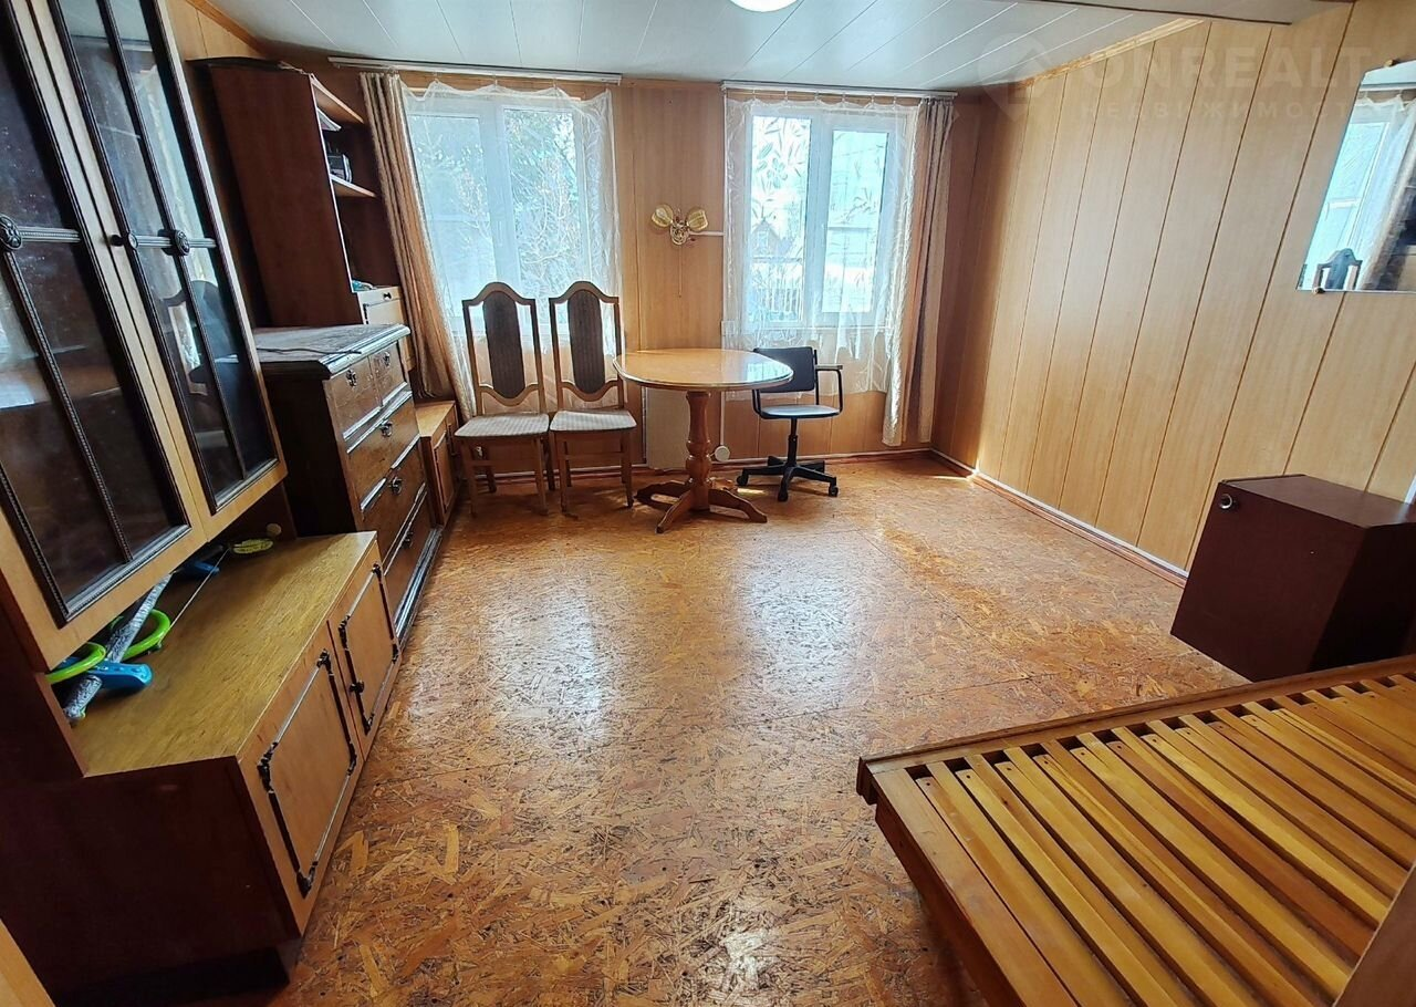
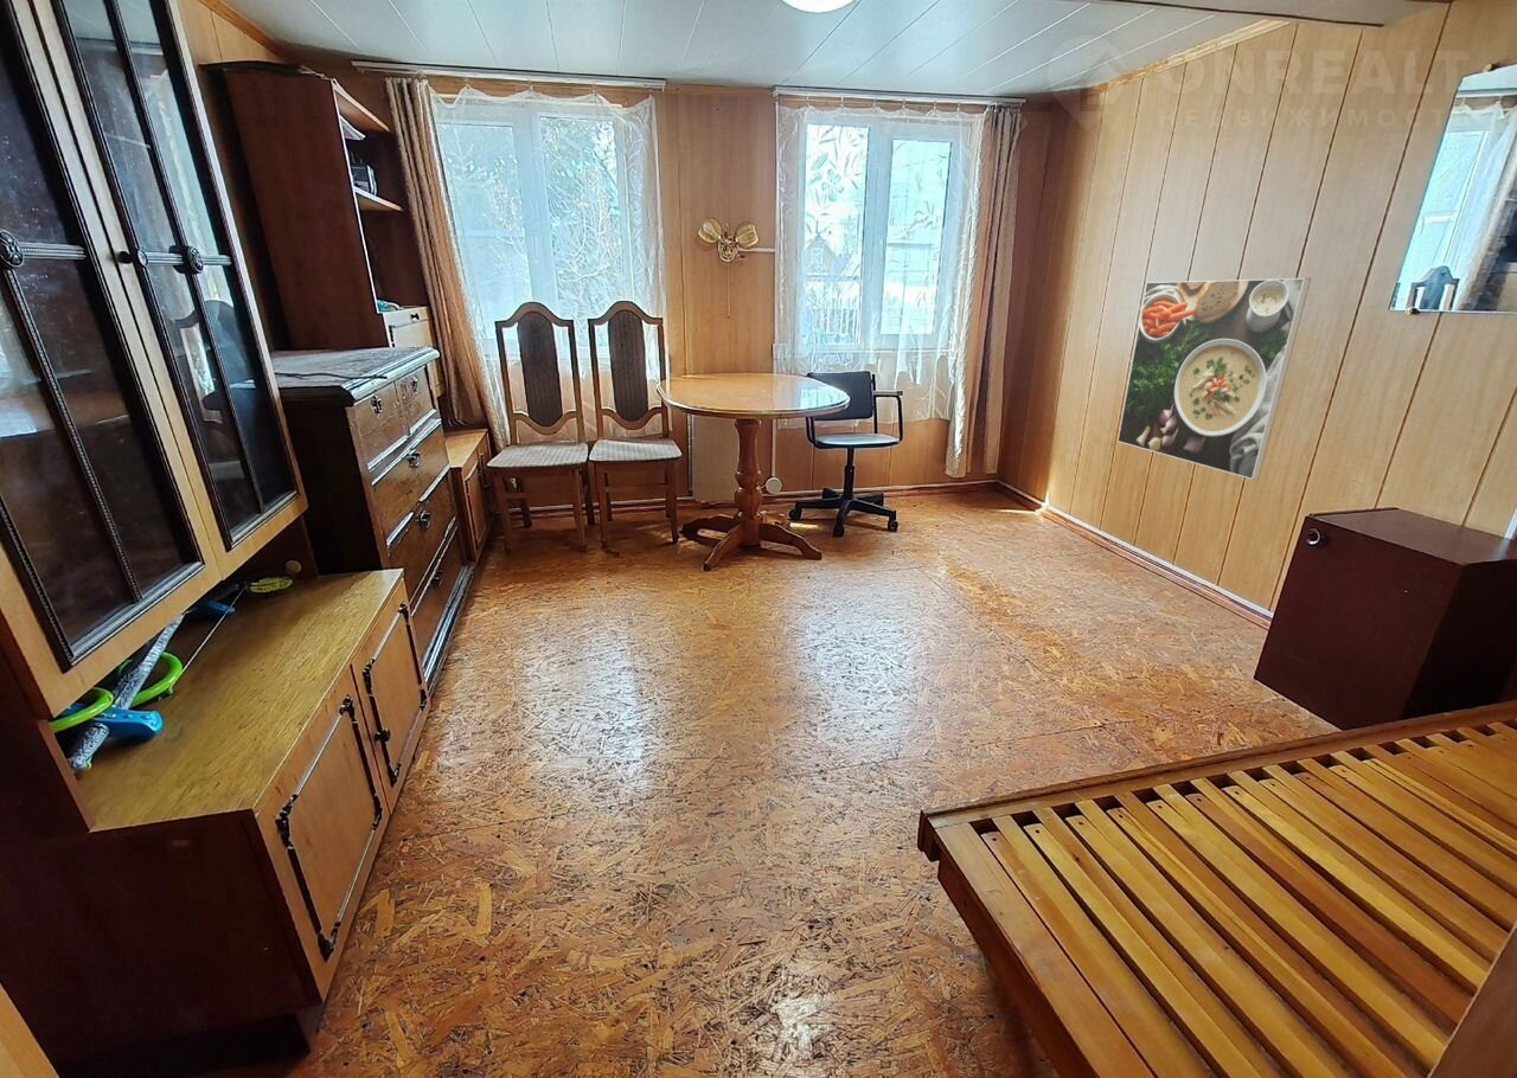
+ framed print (1198, 373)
